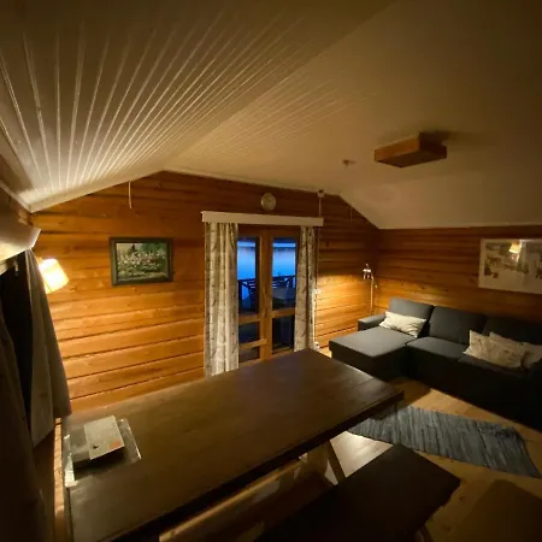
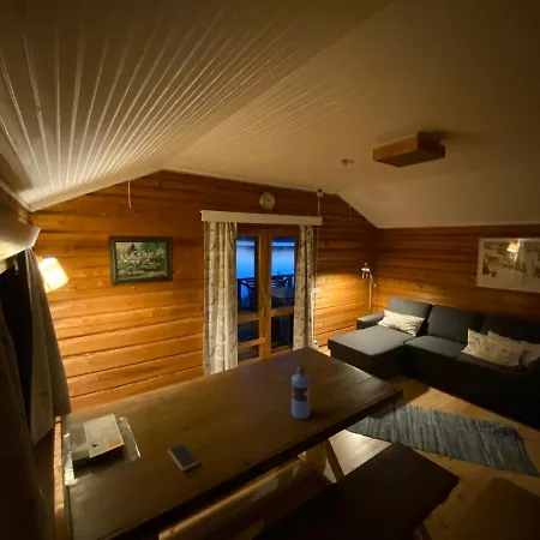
+ water bottle (300, 390)
+ smartphone (182, 456)
